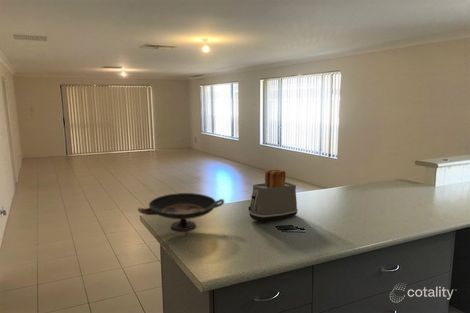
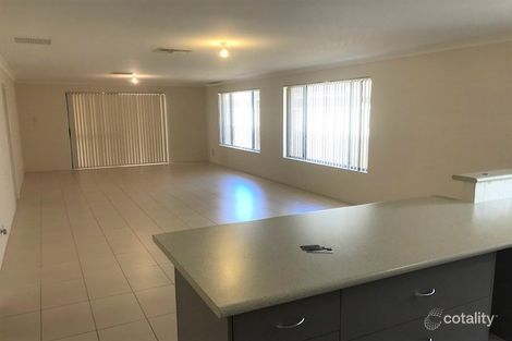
- decorative bowl (183, 213)
- toaster (273, 194)
